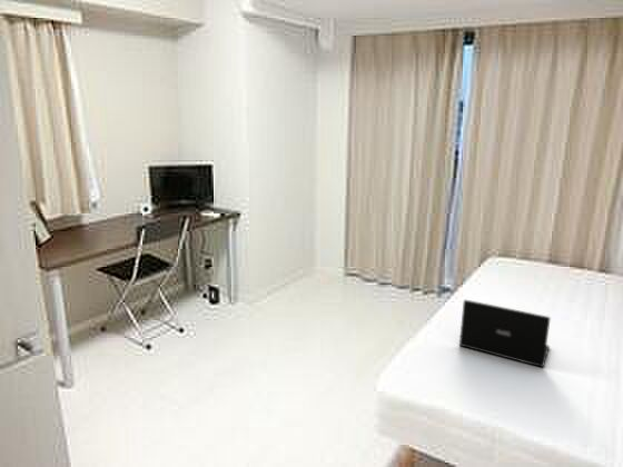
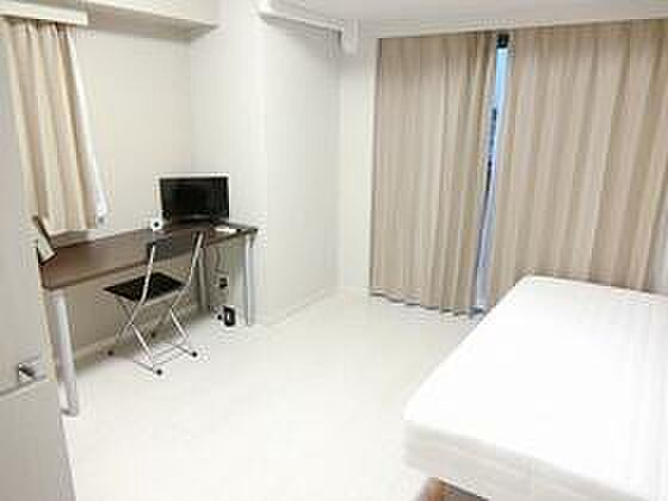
- laptop (506, 324)
